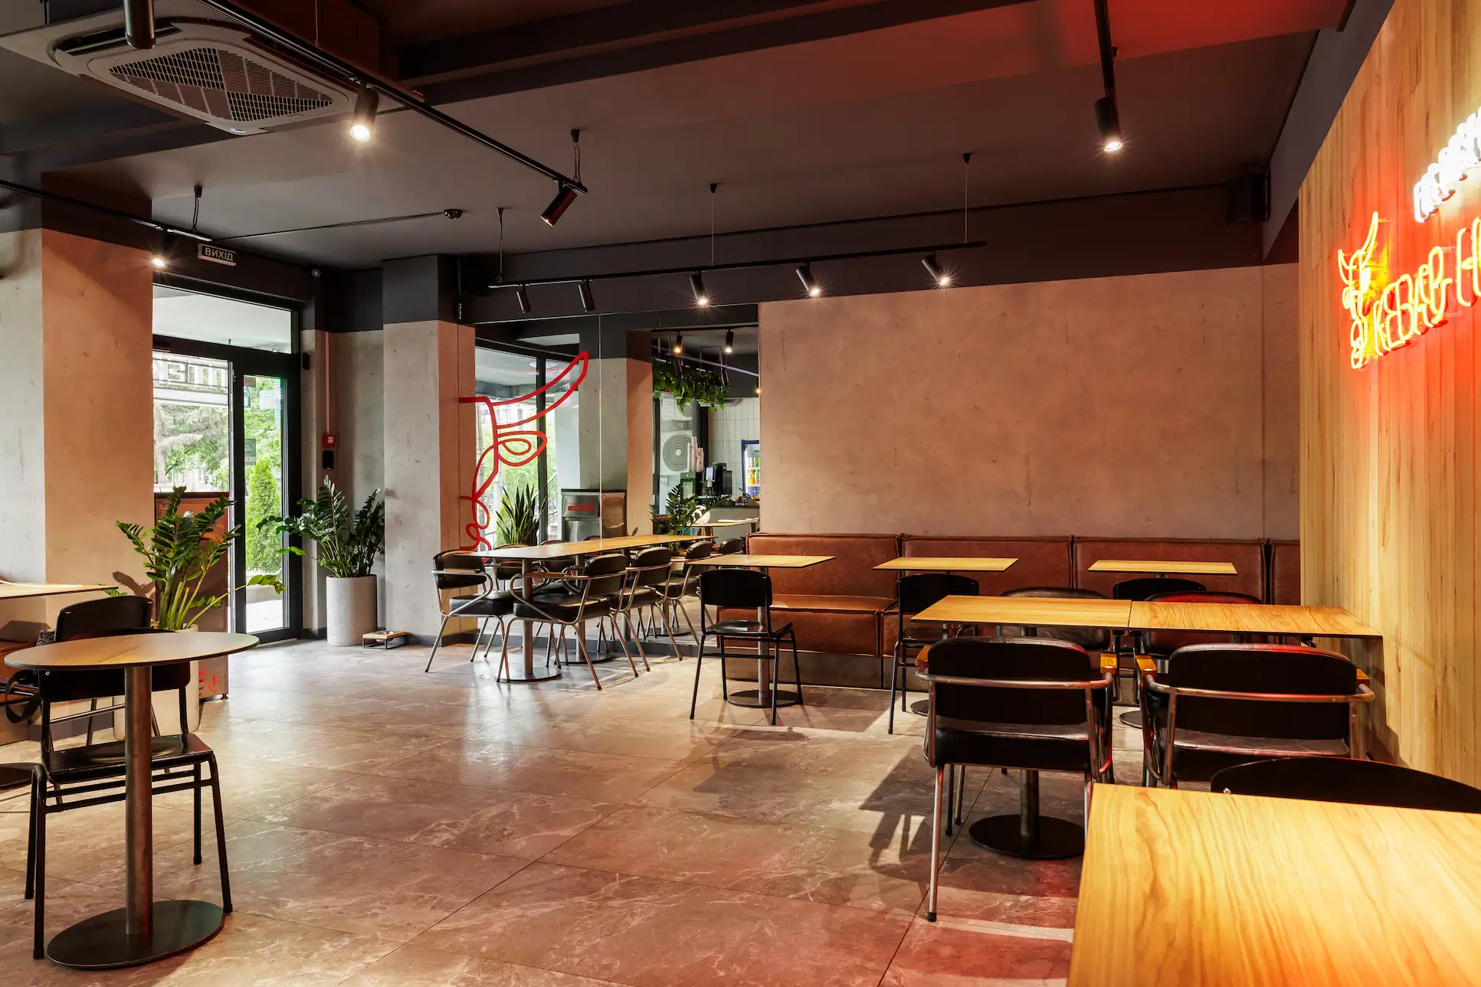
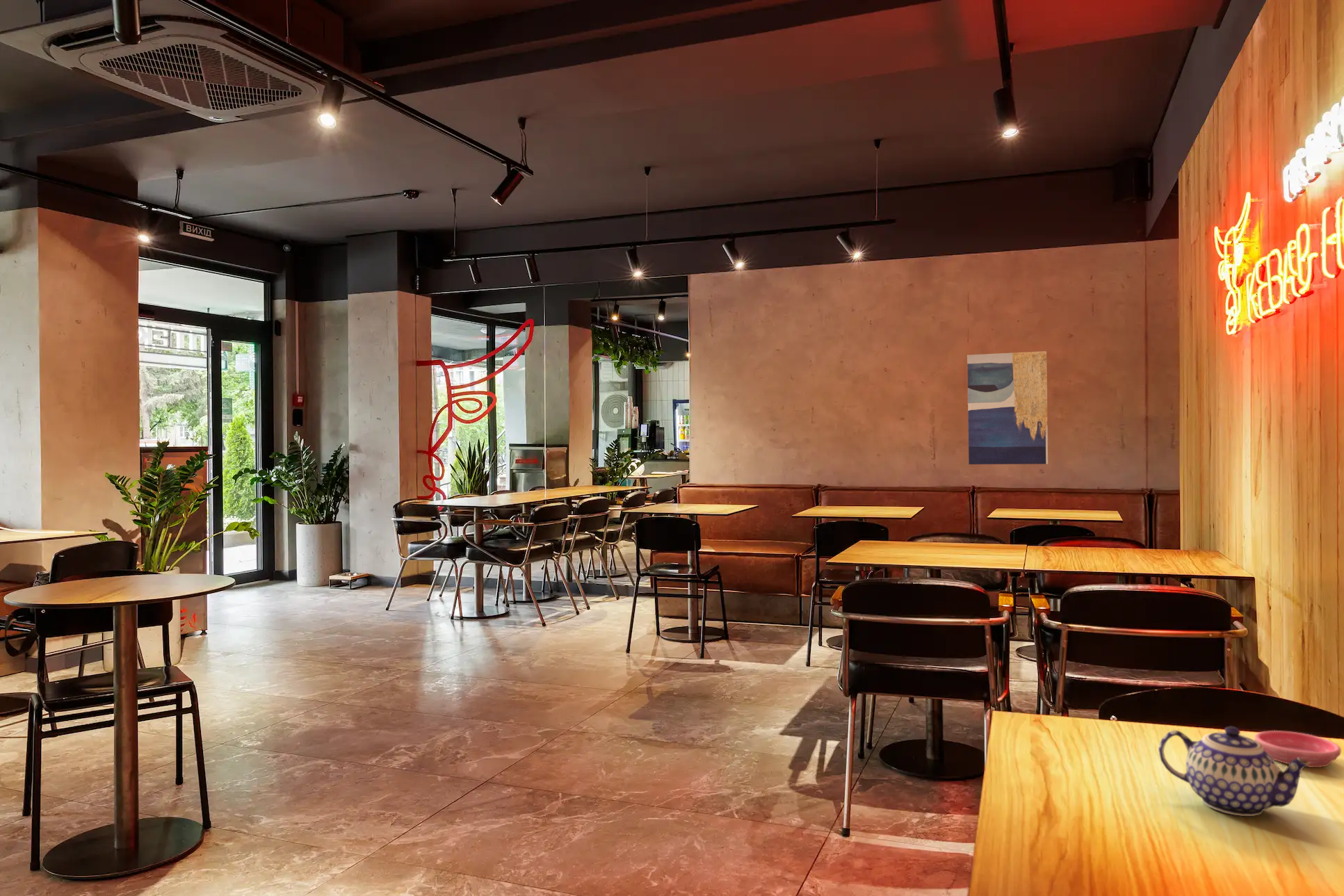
+ saucer (1297, 749)
+ teapot (1231, 766)
+ wall art (1007, 409)
